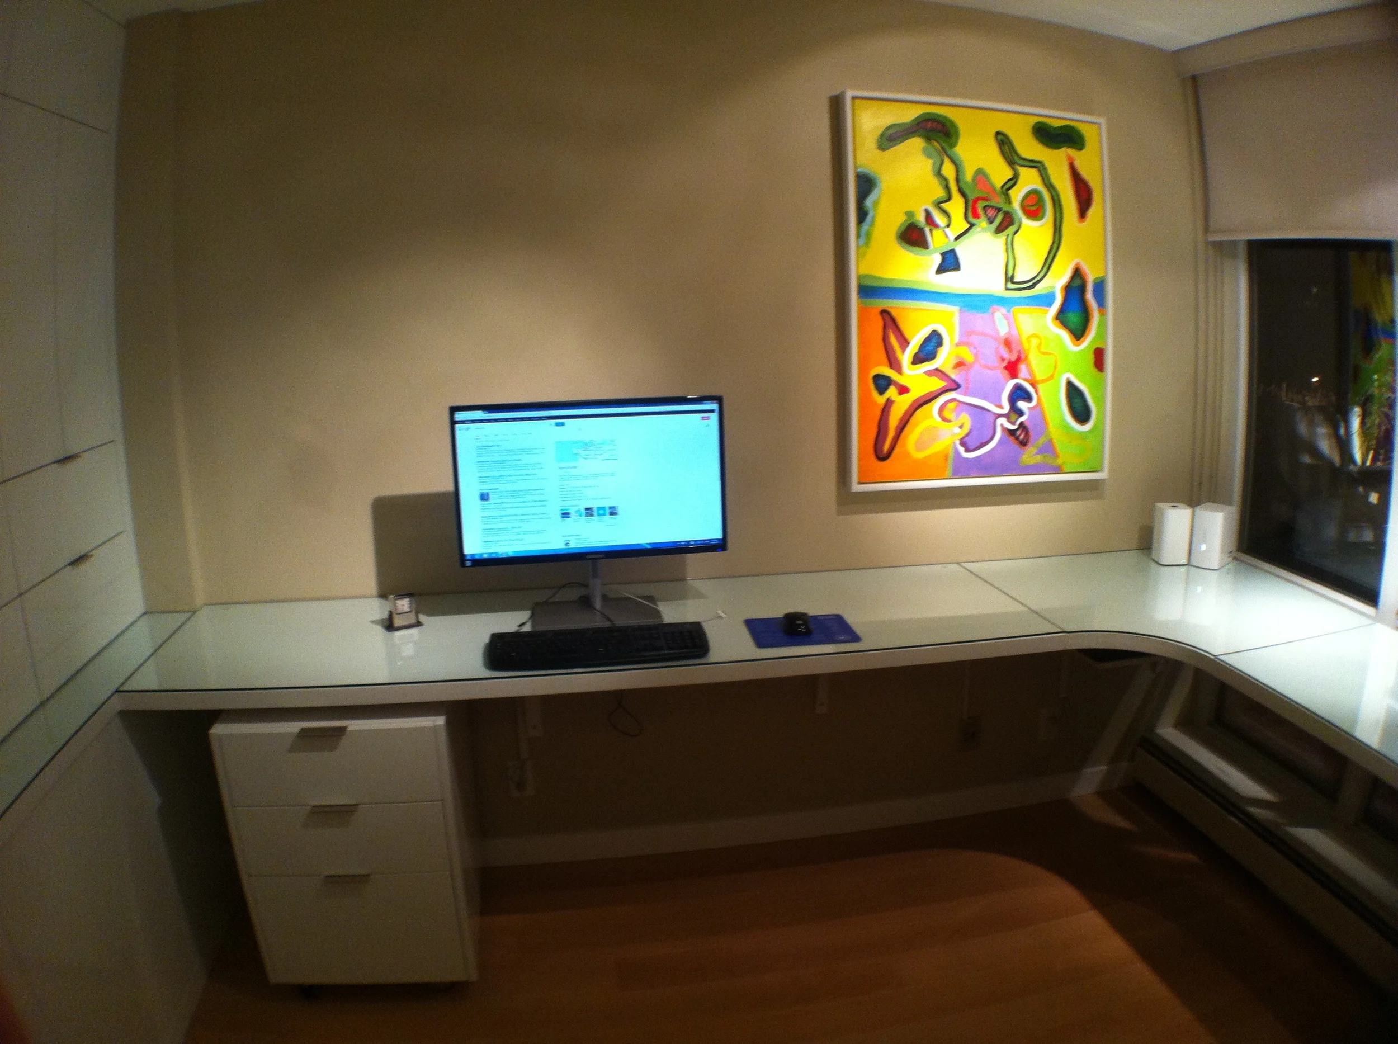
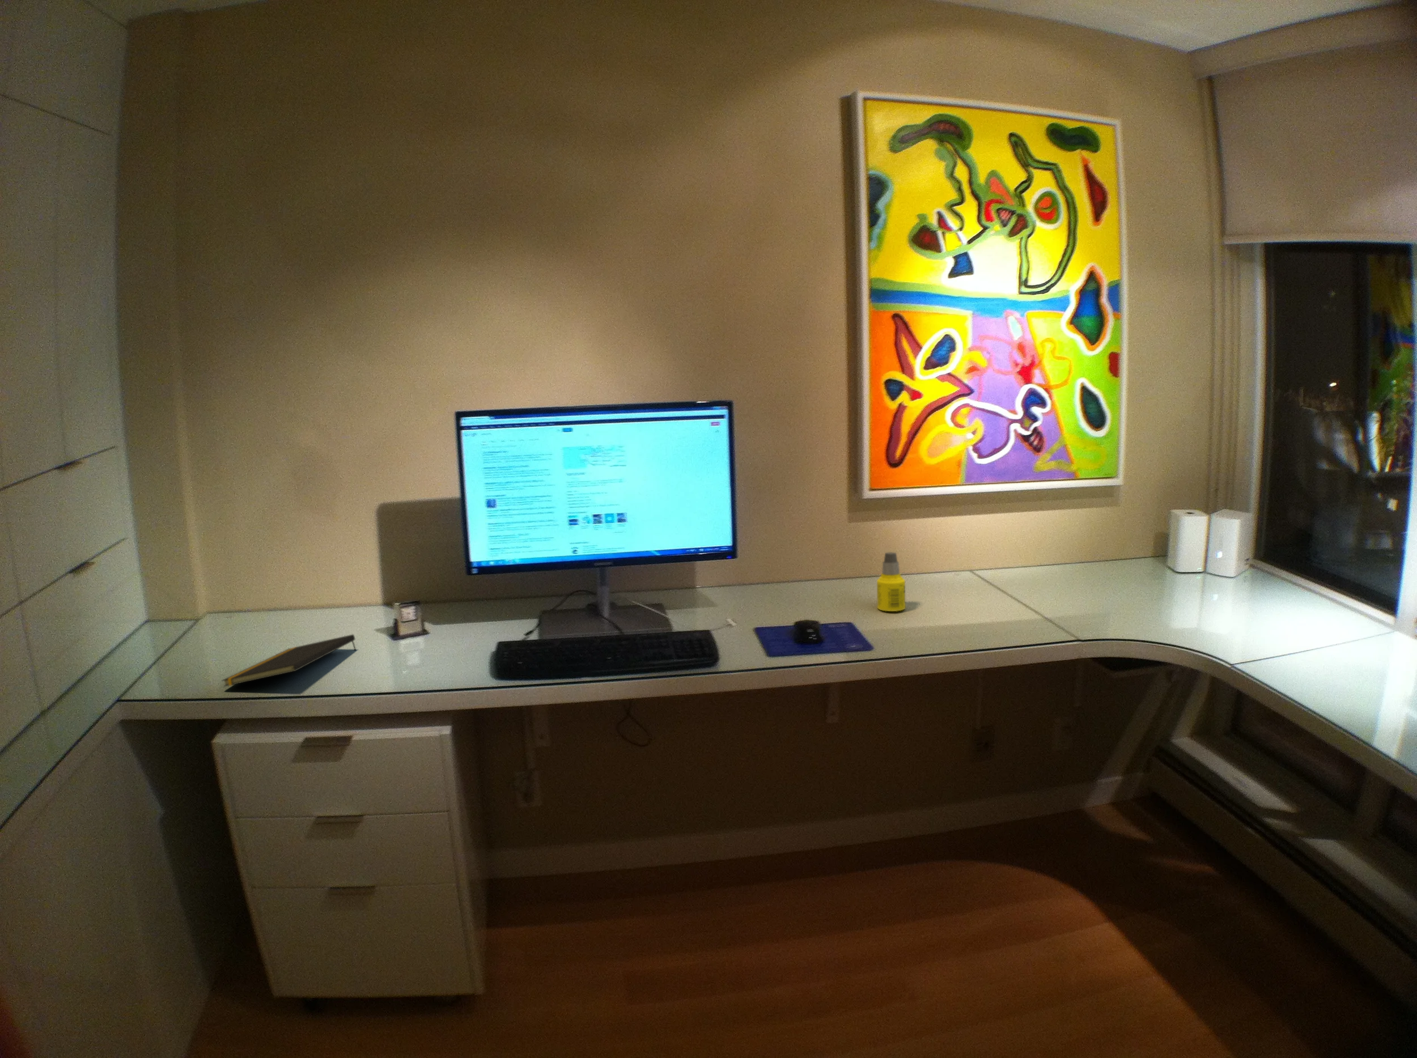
+ notepad (292, 659)
+ bottle (890, 580)
